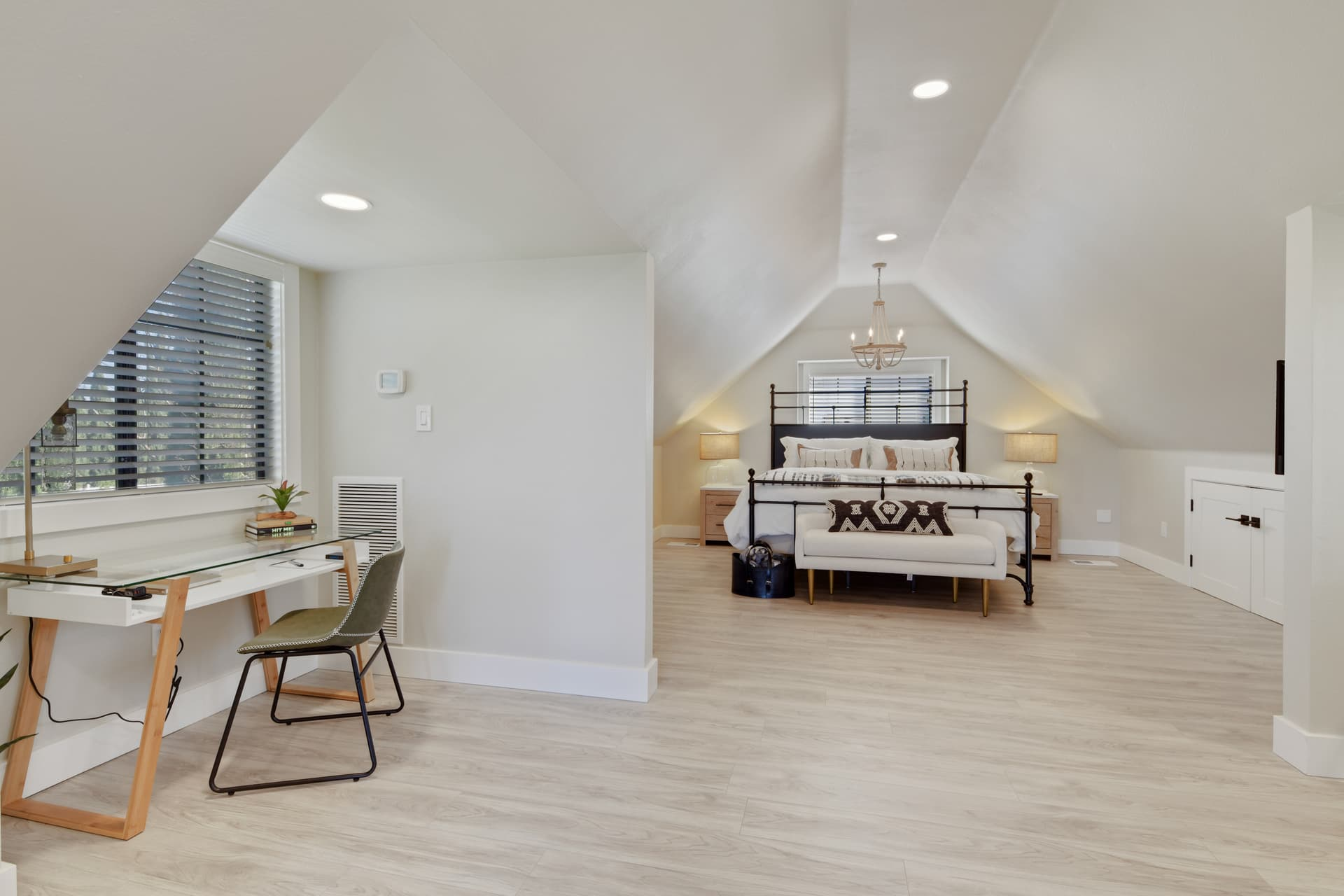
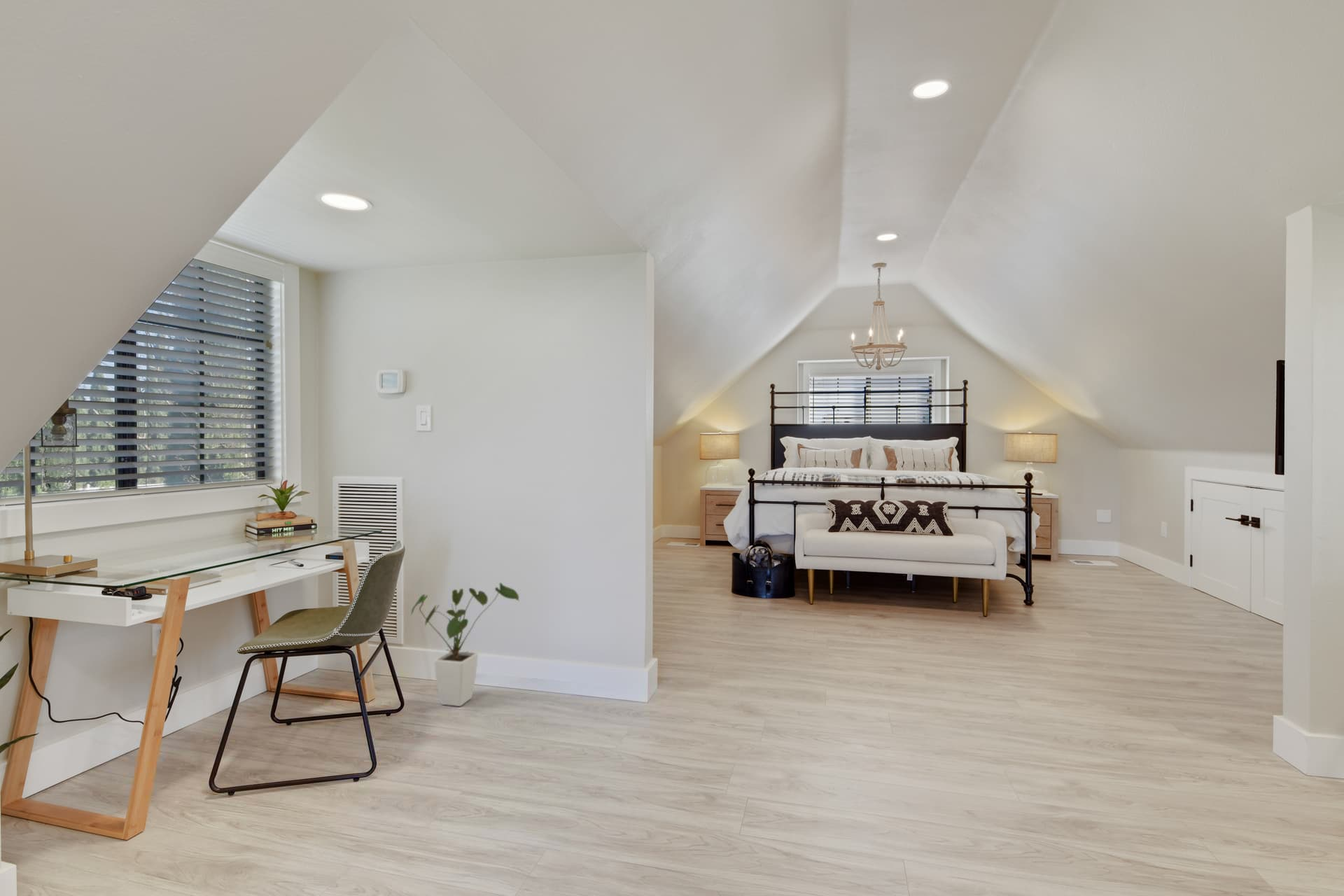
+ house plant (463, 643)
